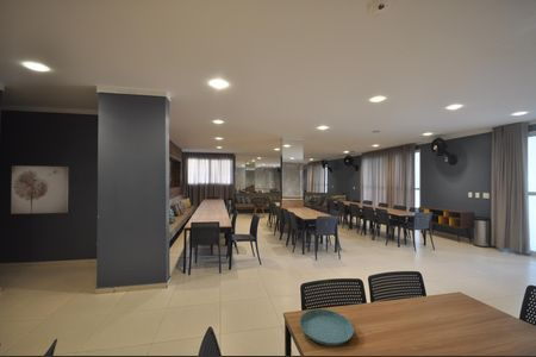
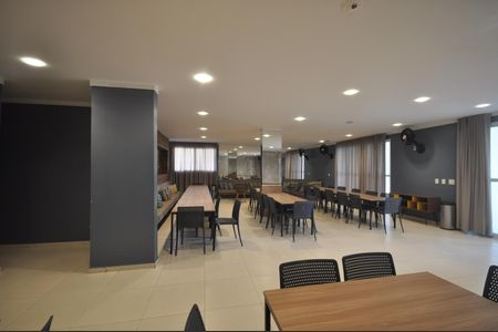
- saucer (325, 327)
- wall art (40, 189)
